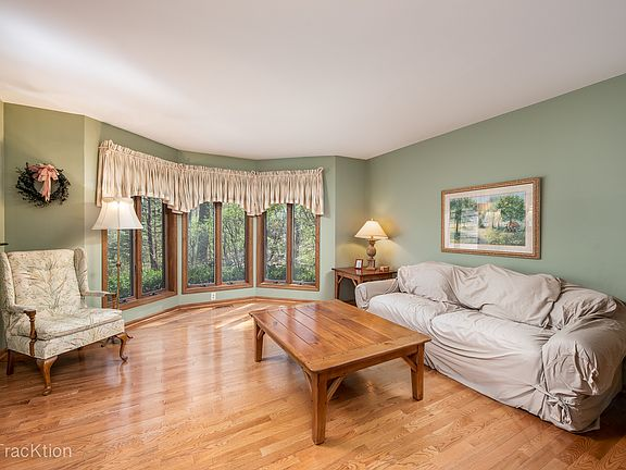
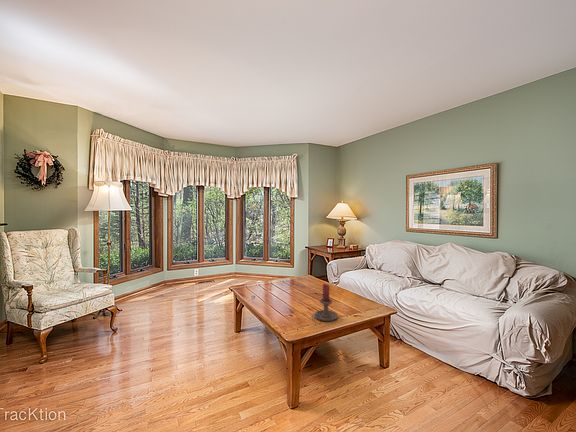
+ candle holder (323, 301)
